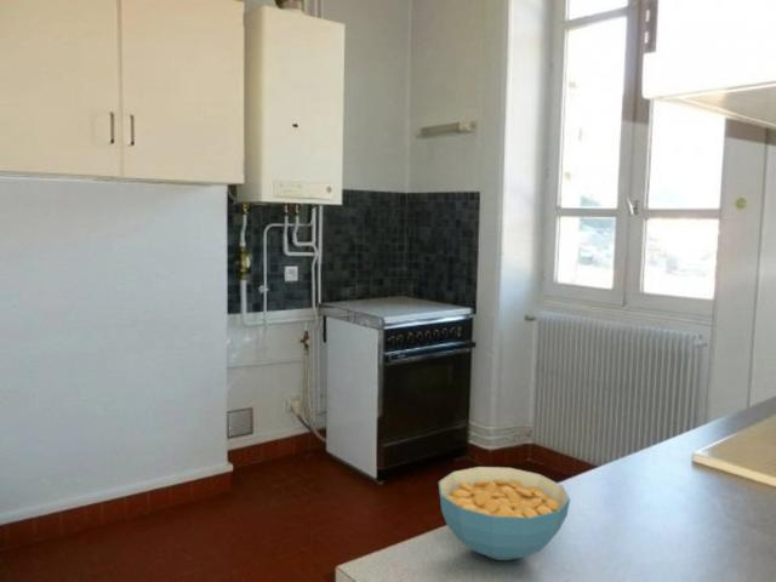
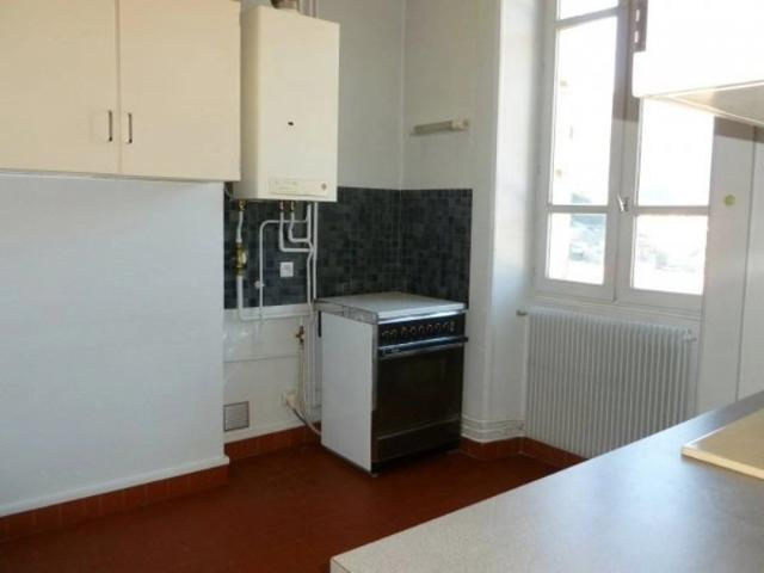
- cereal bowl (501, 520)
